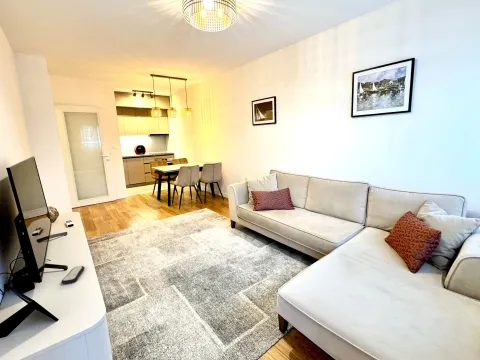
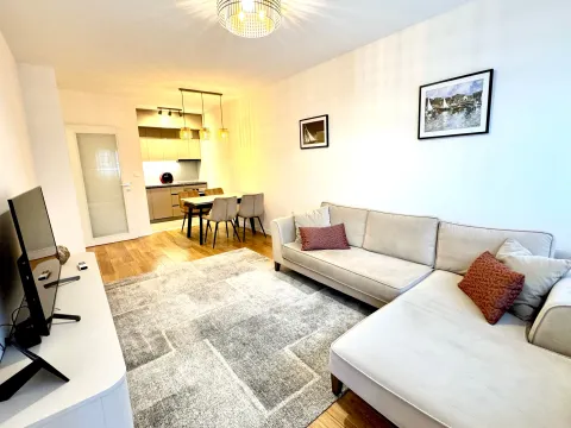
- remote control (74, 274)
